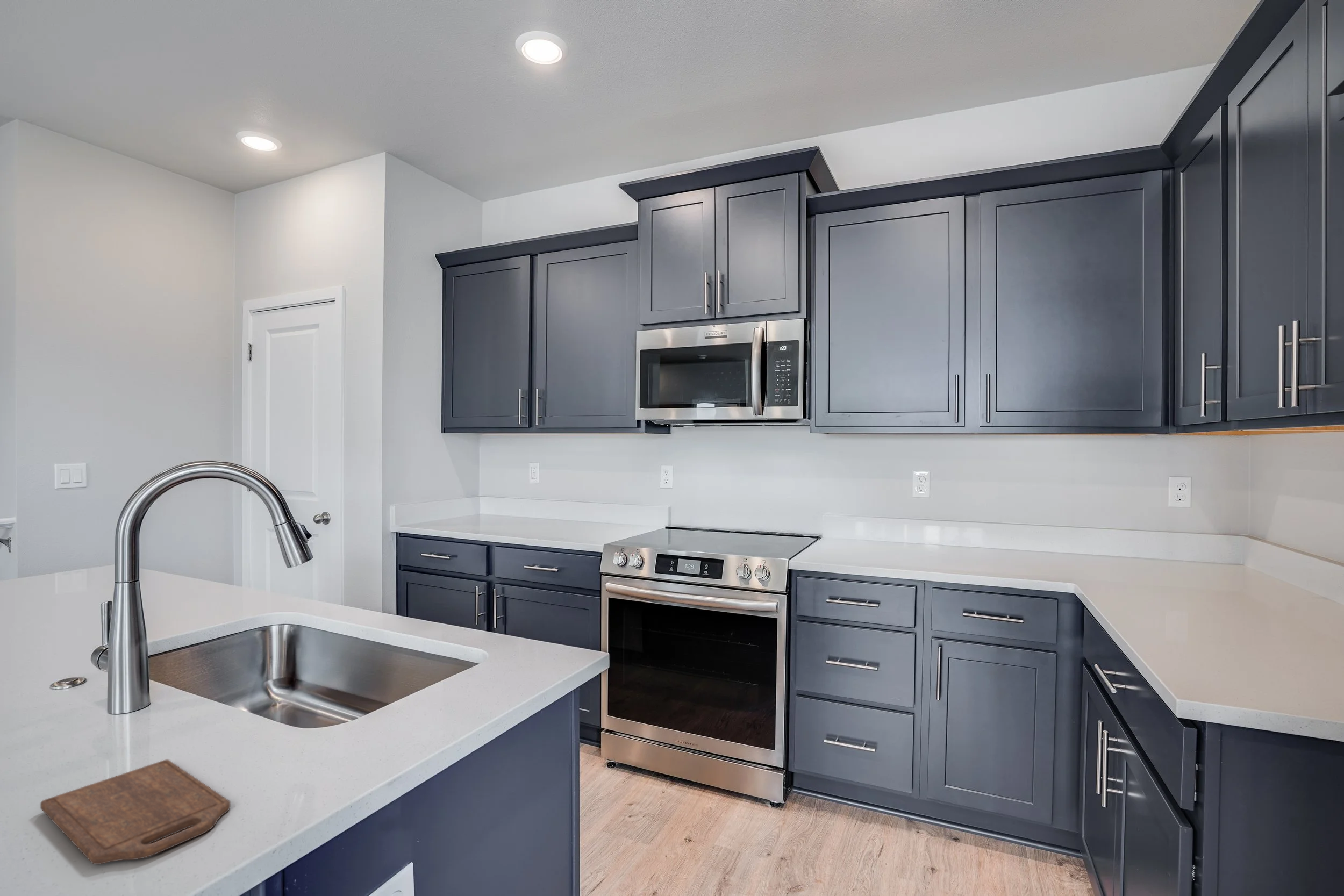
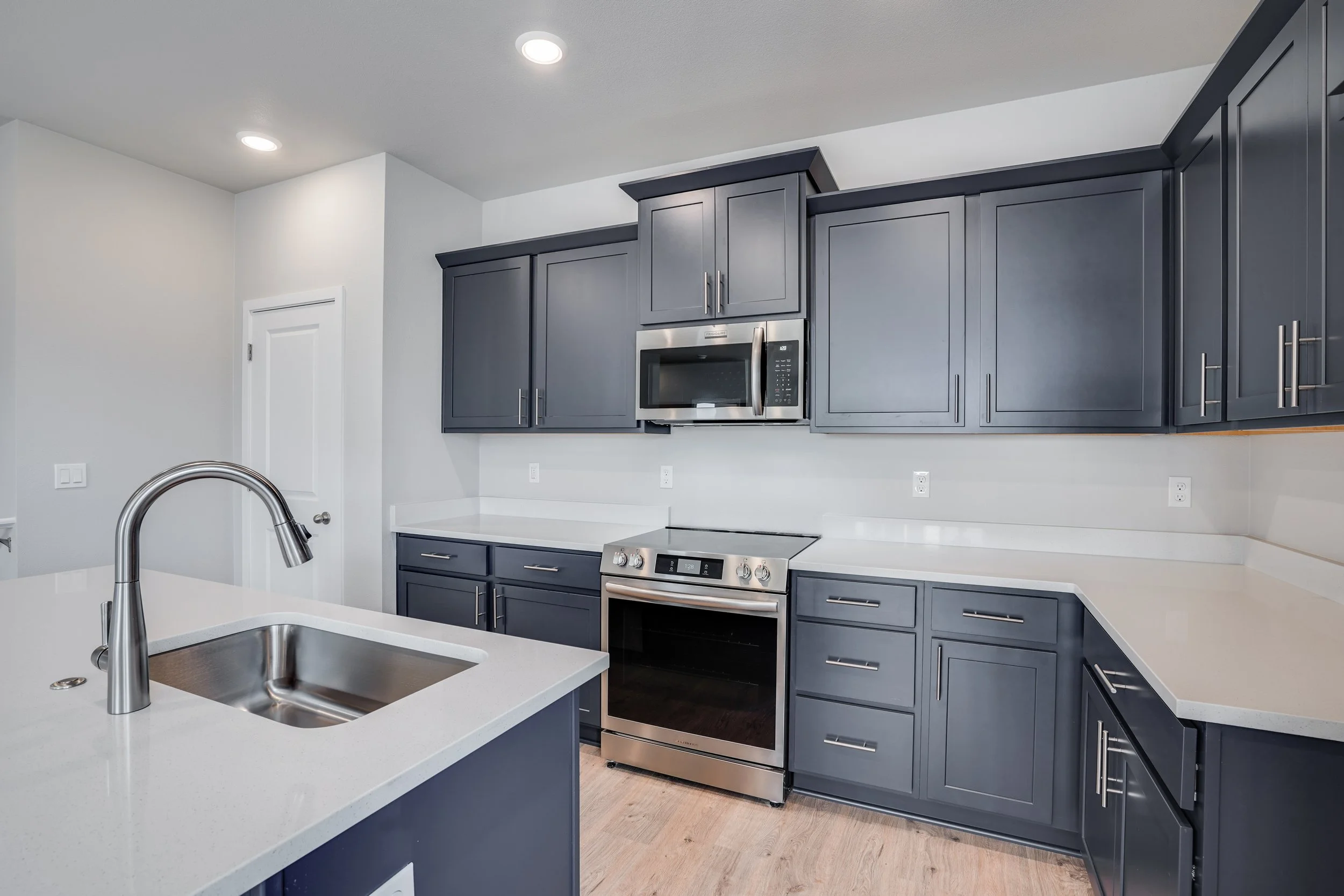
- cutting board (140, 809)
